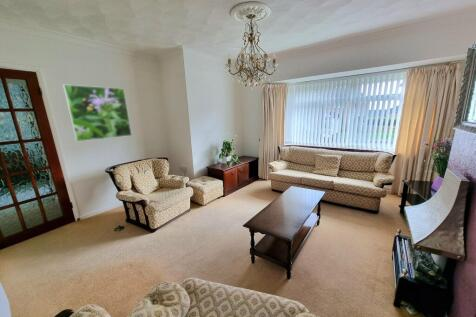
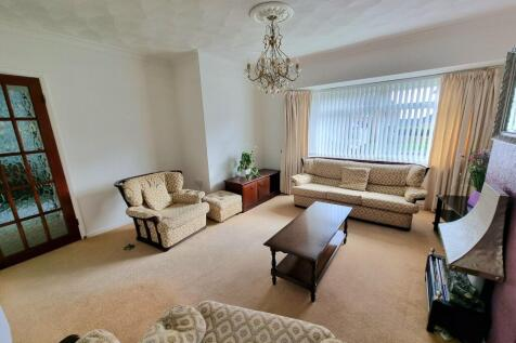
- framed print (101, 113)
